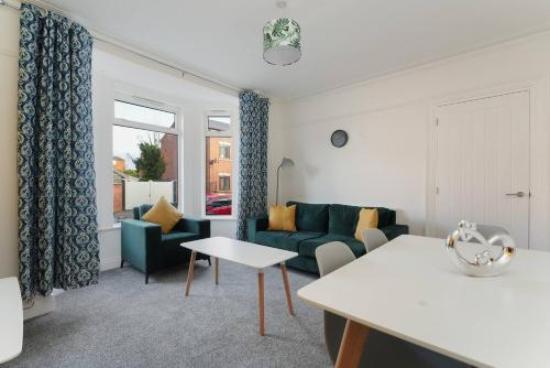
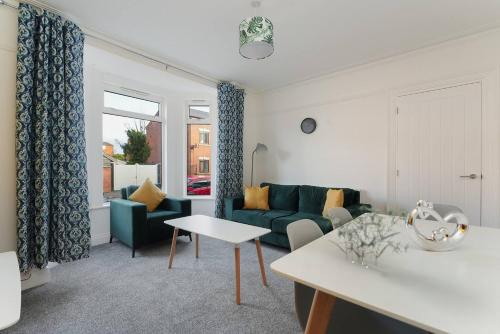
+ flower bouquet (365, 233)
